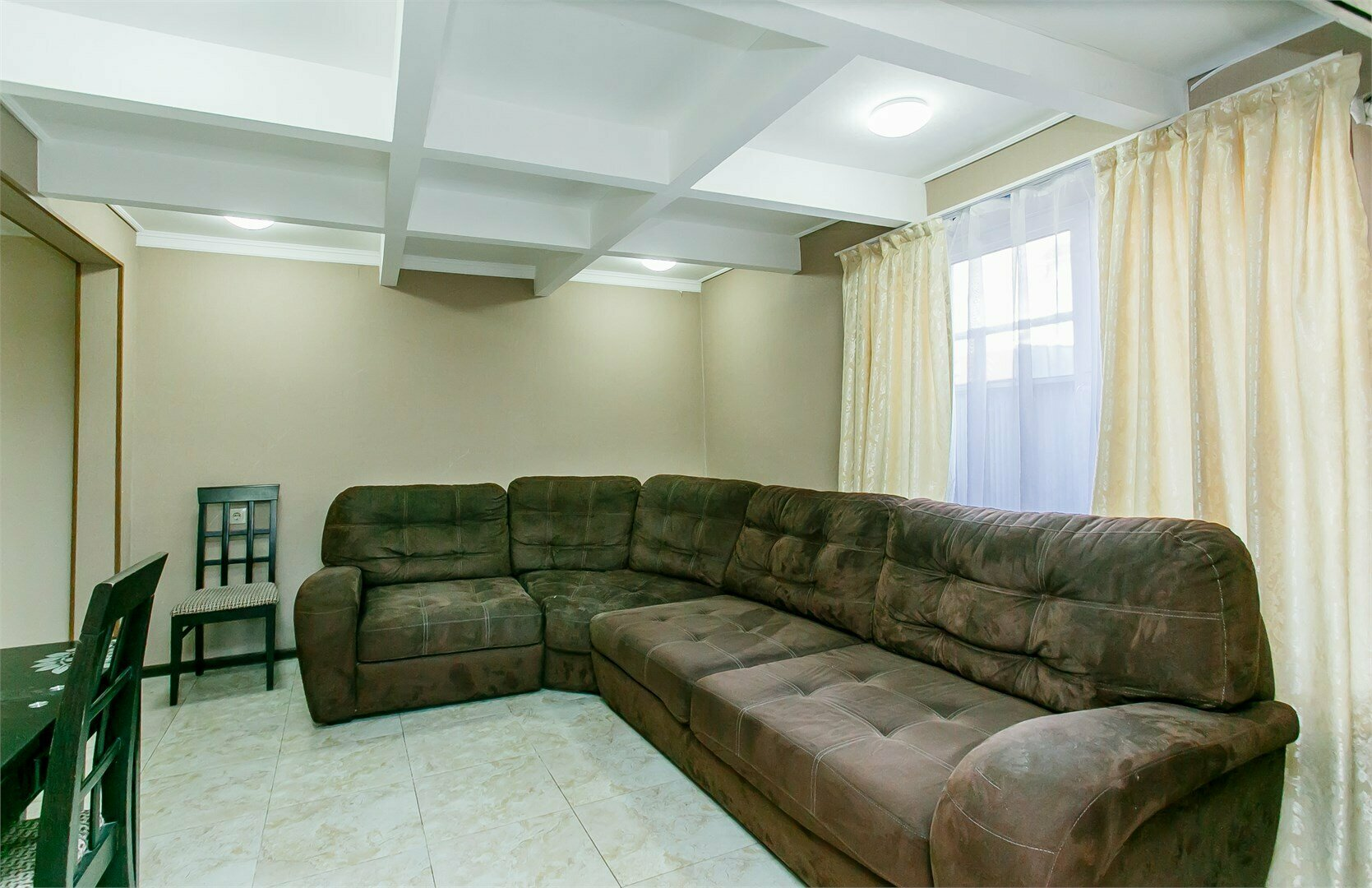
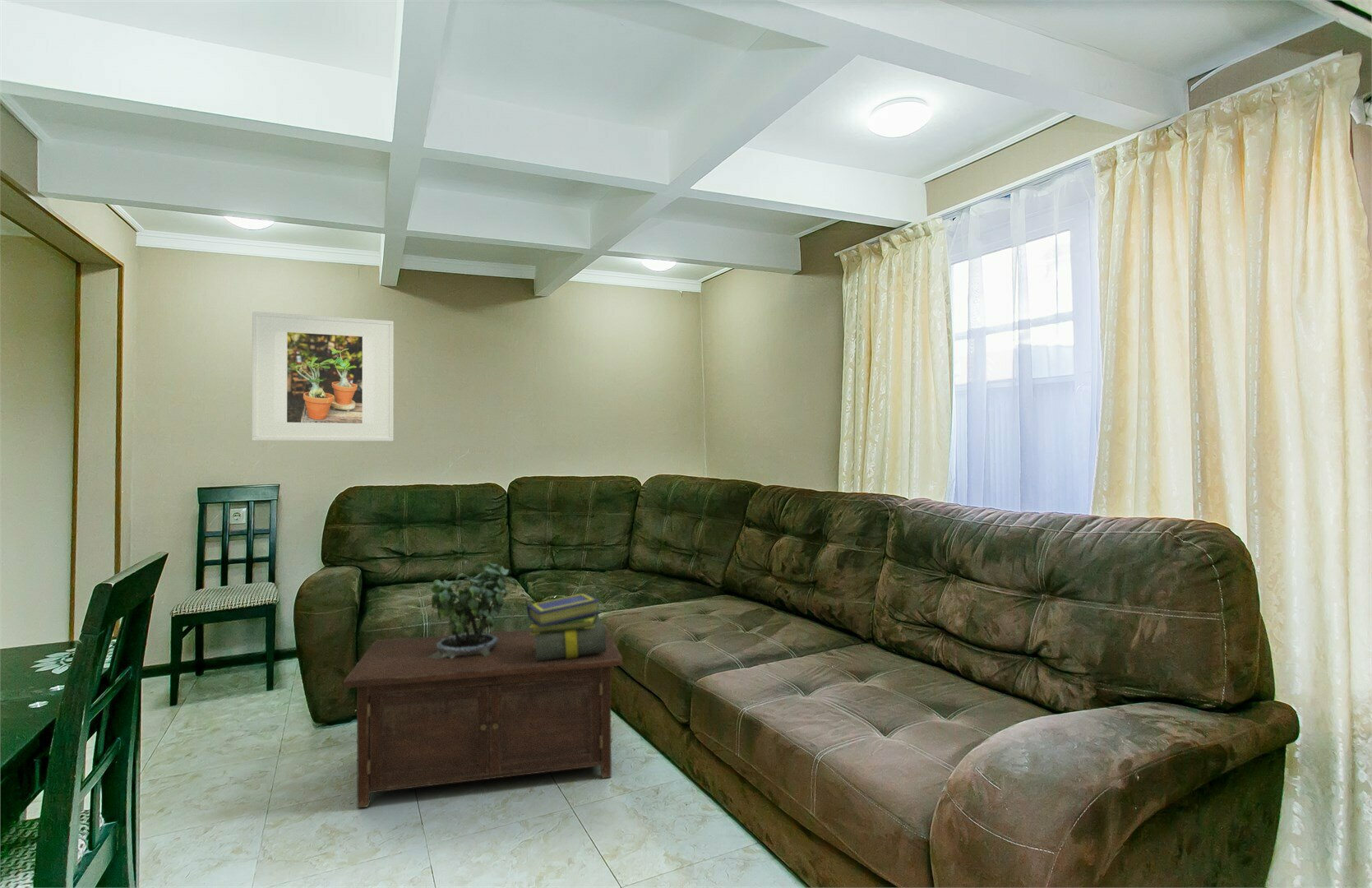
+ potted plant (473, 603)
+ stack of books (566, 625)
+ cabinet (492, 706)
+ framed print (326, 378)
